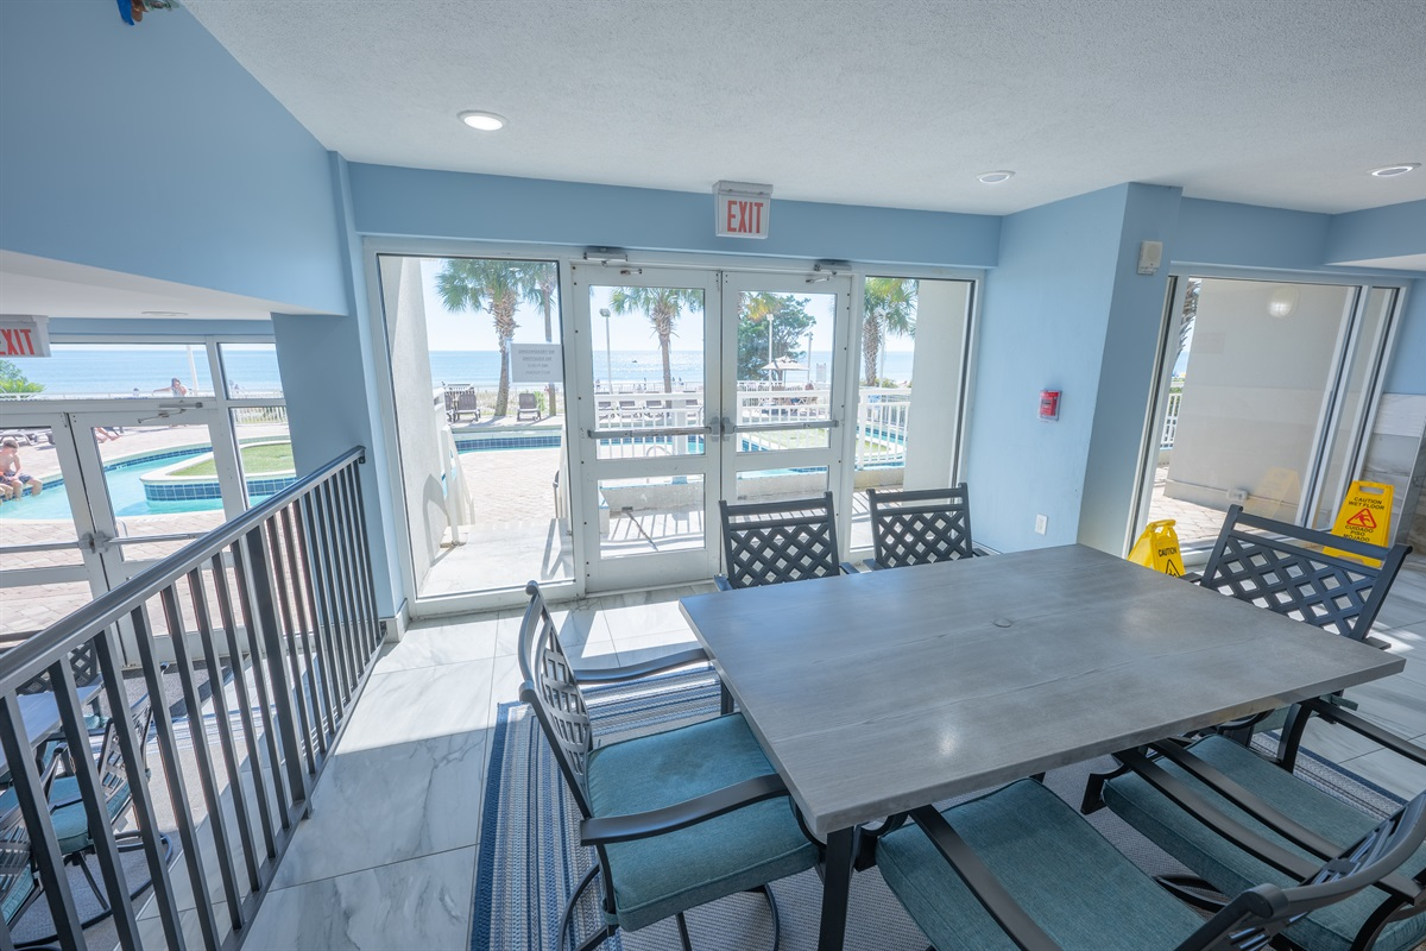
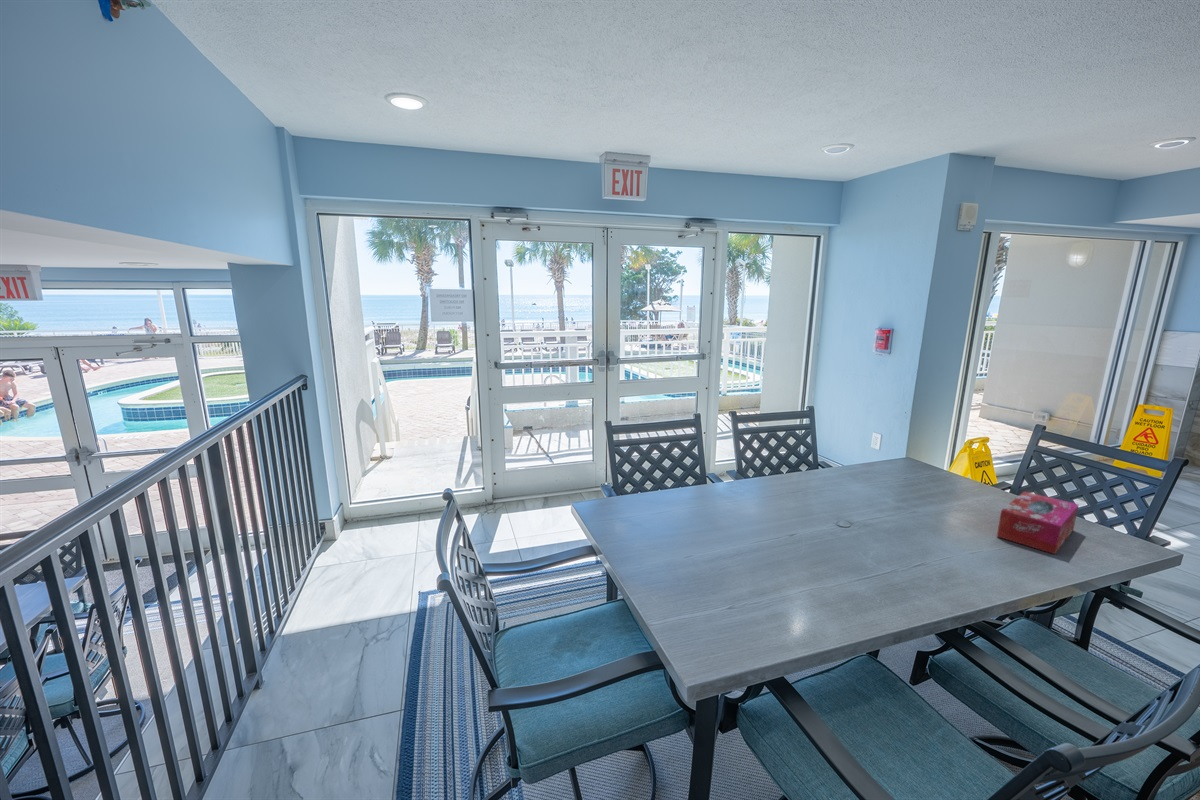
+ tissue box (1038, 520)
